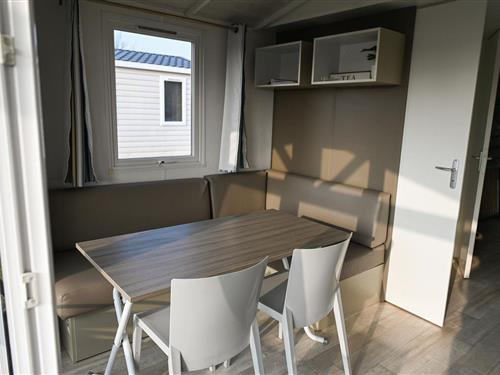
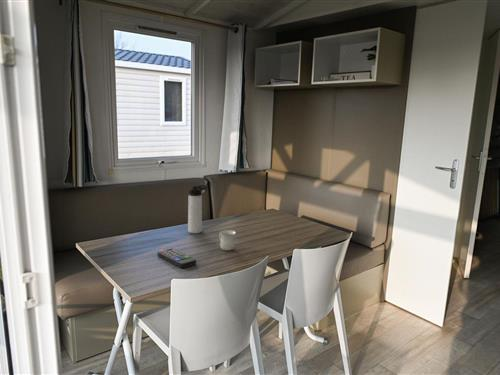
+ remote control (176, 257)
+ mug (225, 239)
+ thermos bottle (197, 208)
